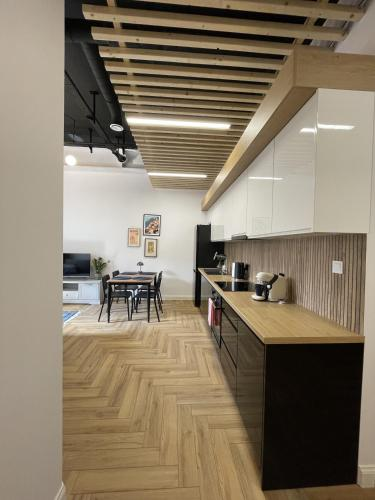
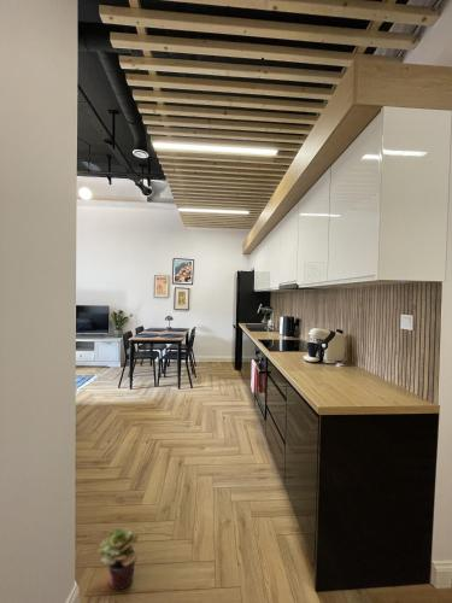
+ potted plant (117, 556)
